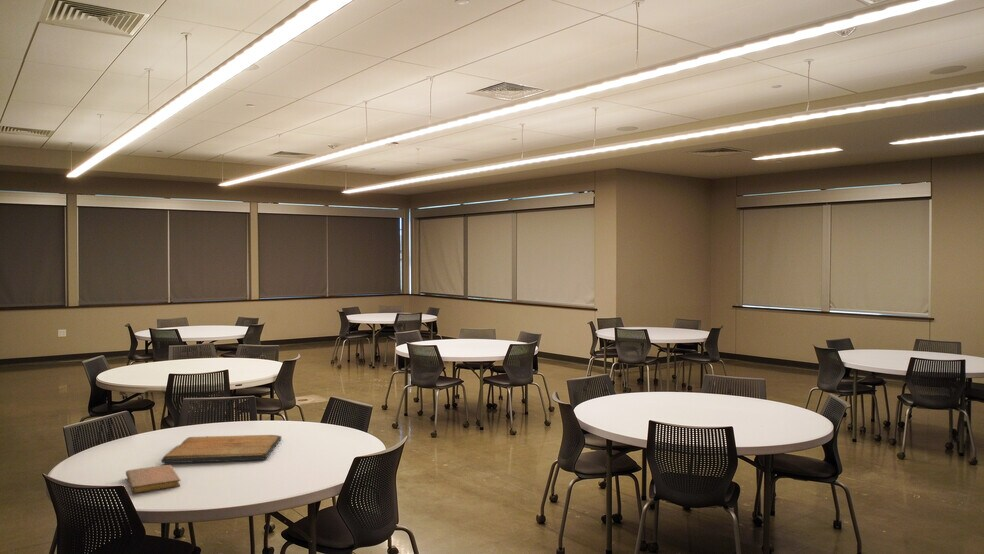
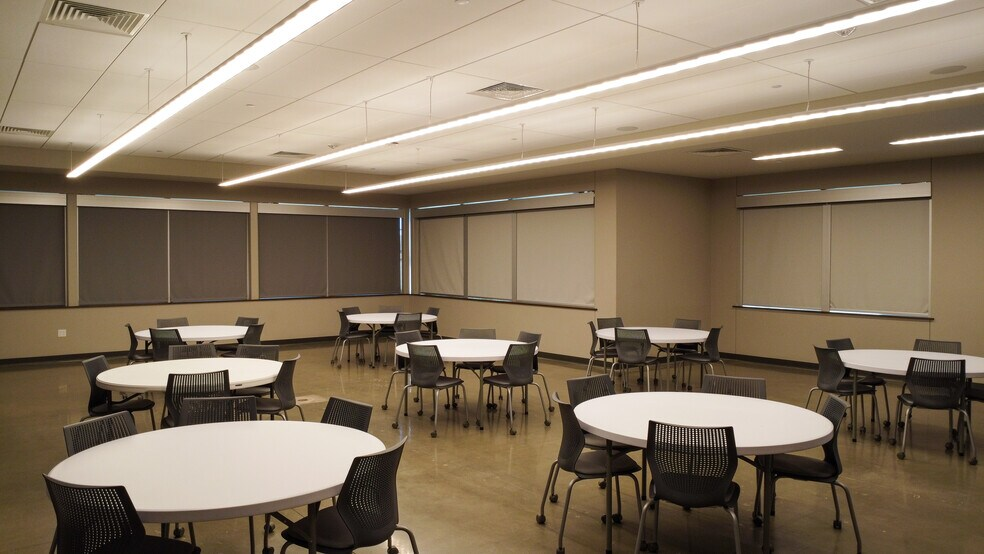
- notebook (152, 478)
- religious icon (225, 447)
